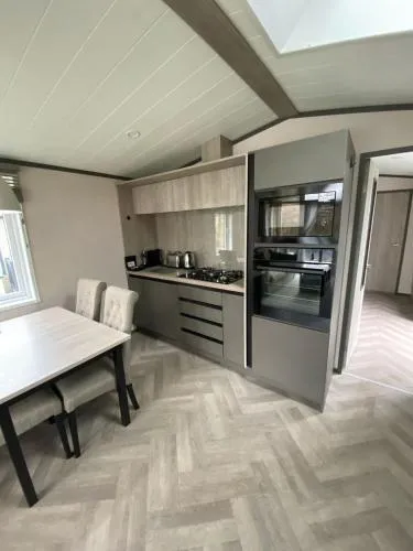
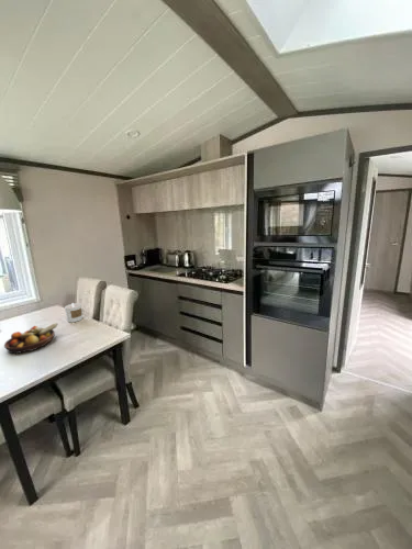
+ fruit bowl (30, 335)
+ candle (74, 311)
